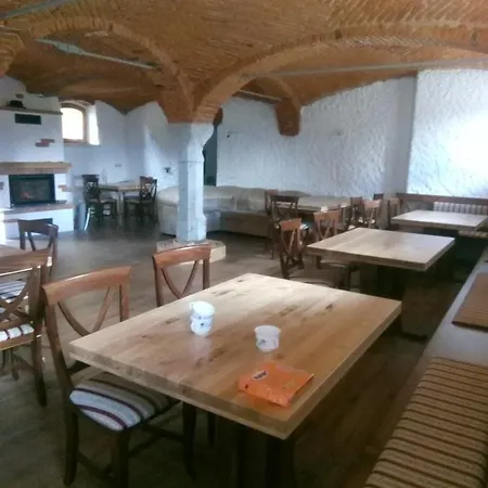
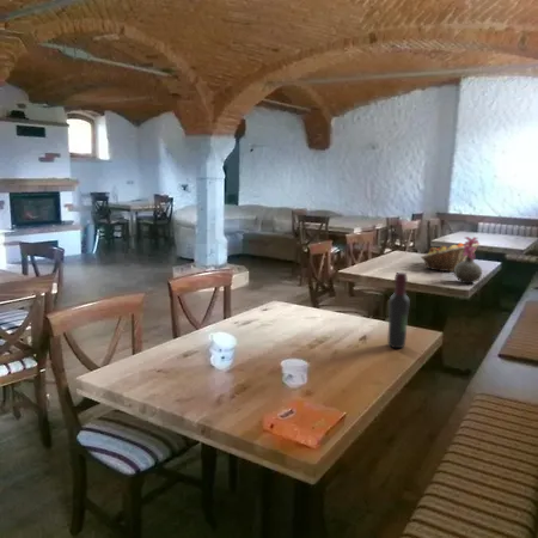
+ wine bottle (398, 310)
+ fruit basket (450, 255)
+ vase (469, 259)
